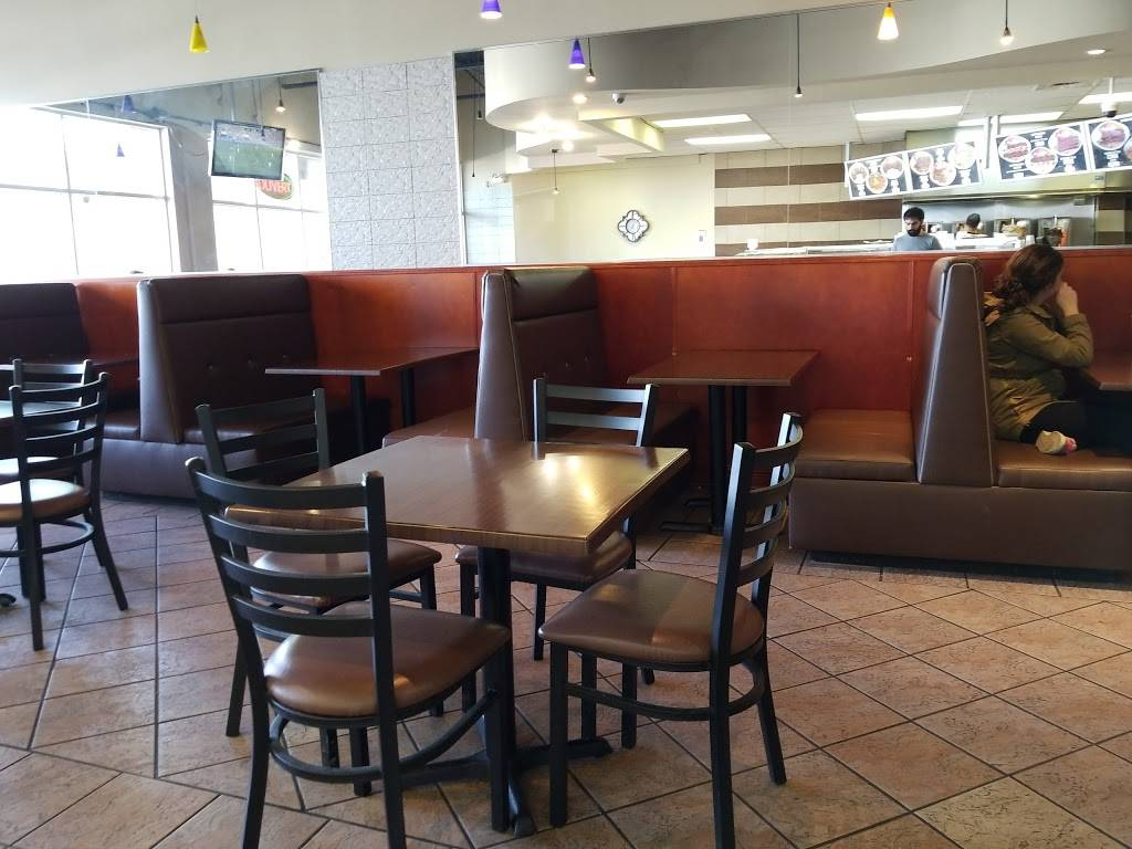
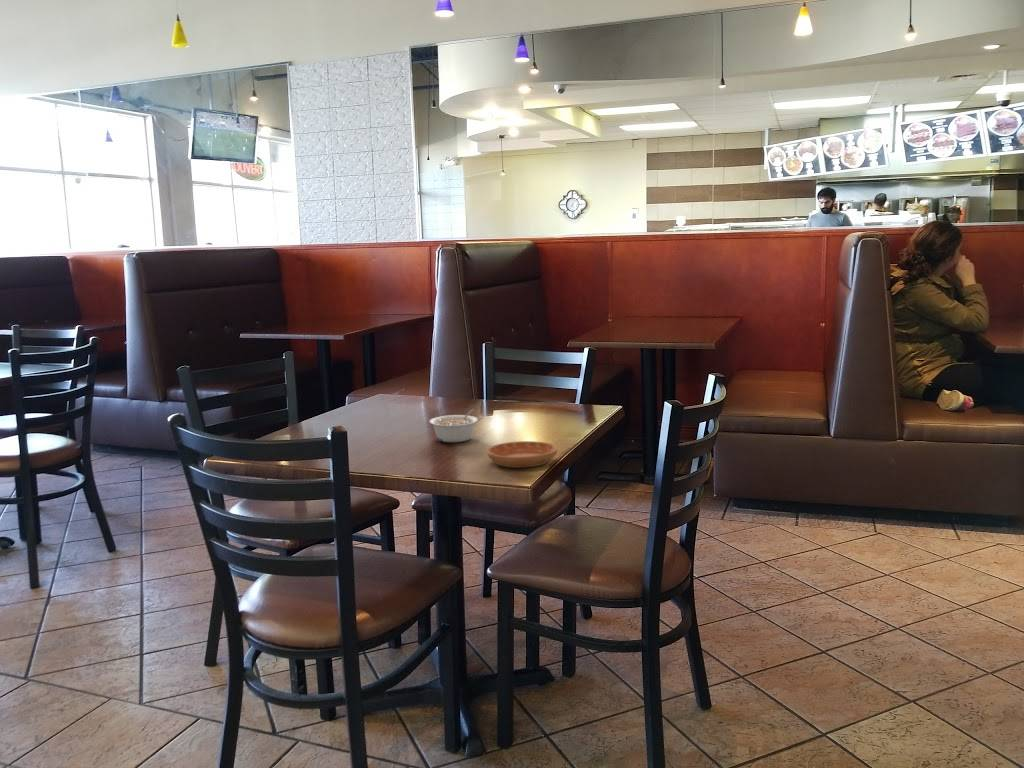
+ saucer (522, 454)
+ legume (454, 427)
